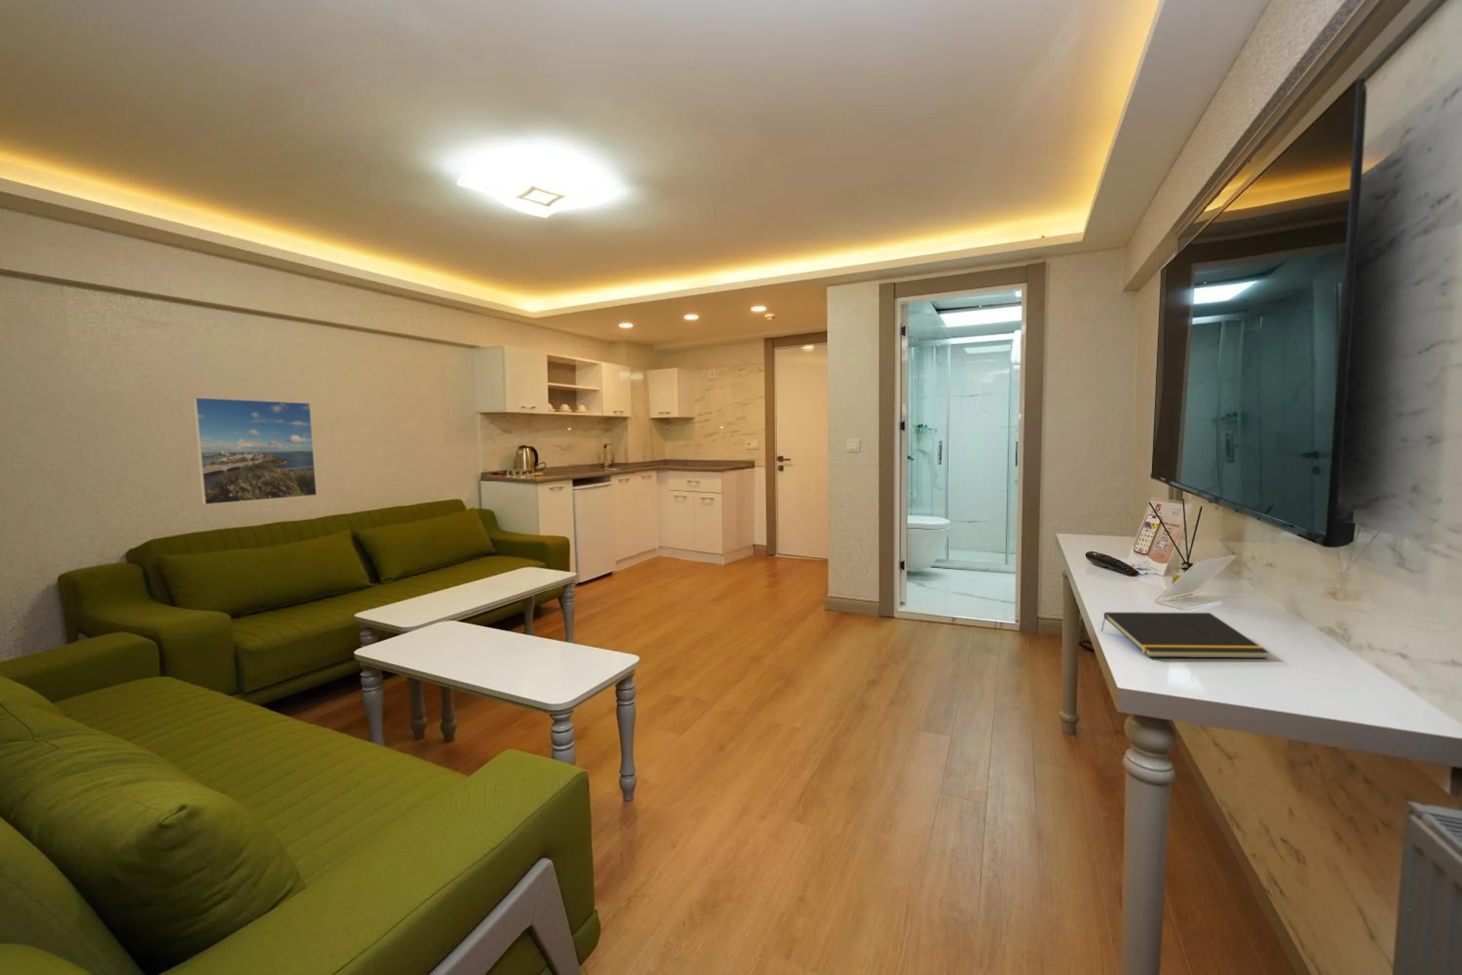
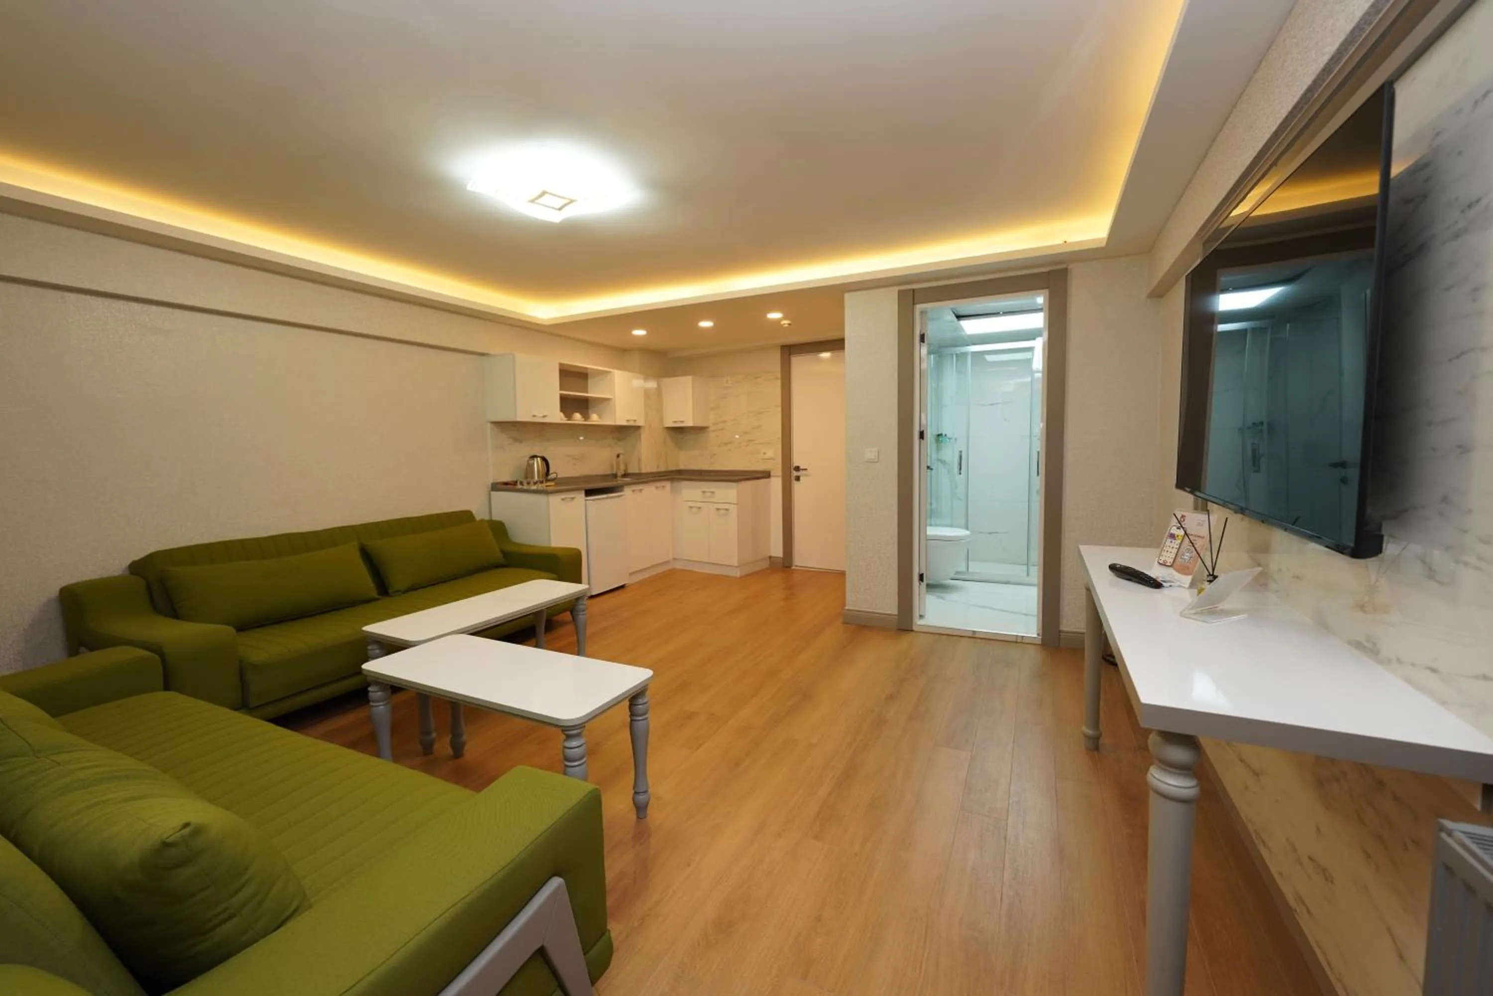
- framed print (259, 451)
- notepad (1180, 633)
